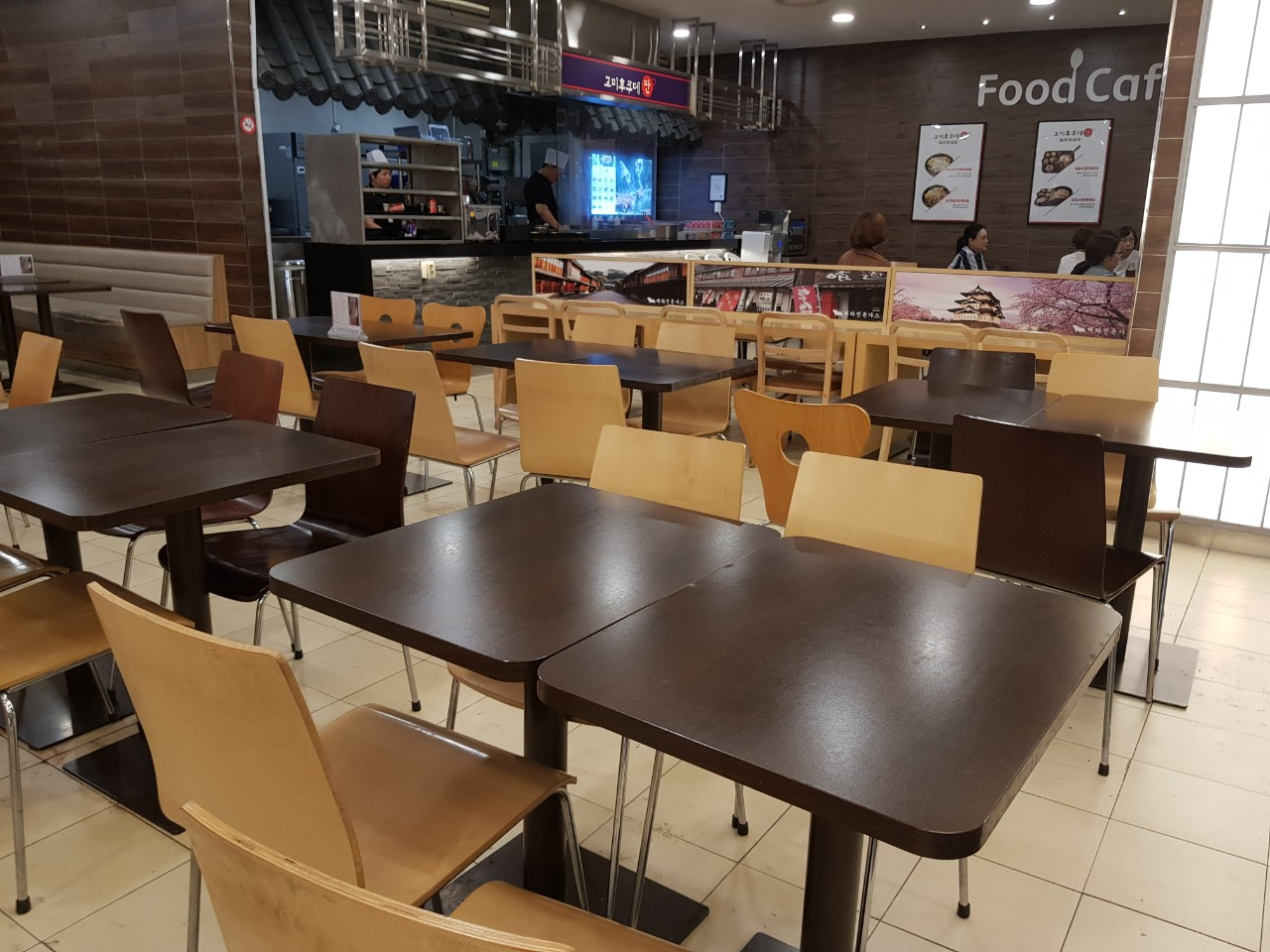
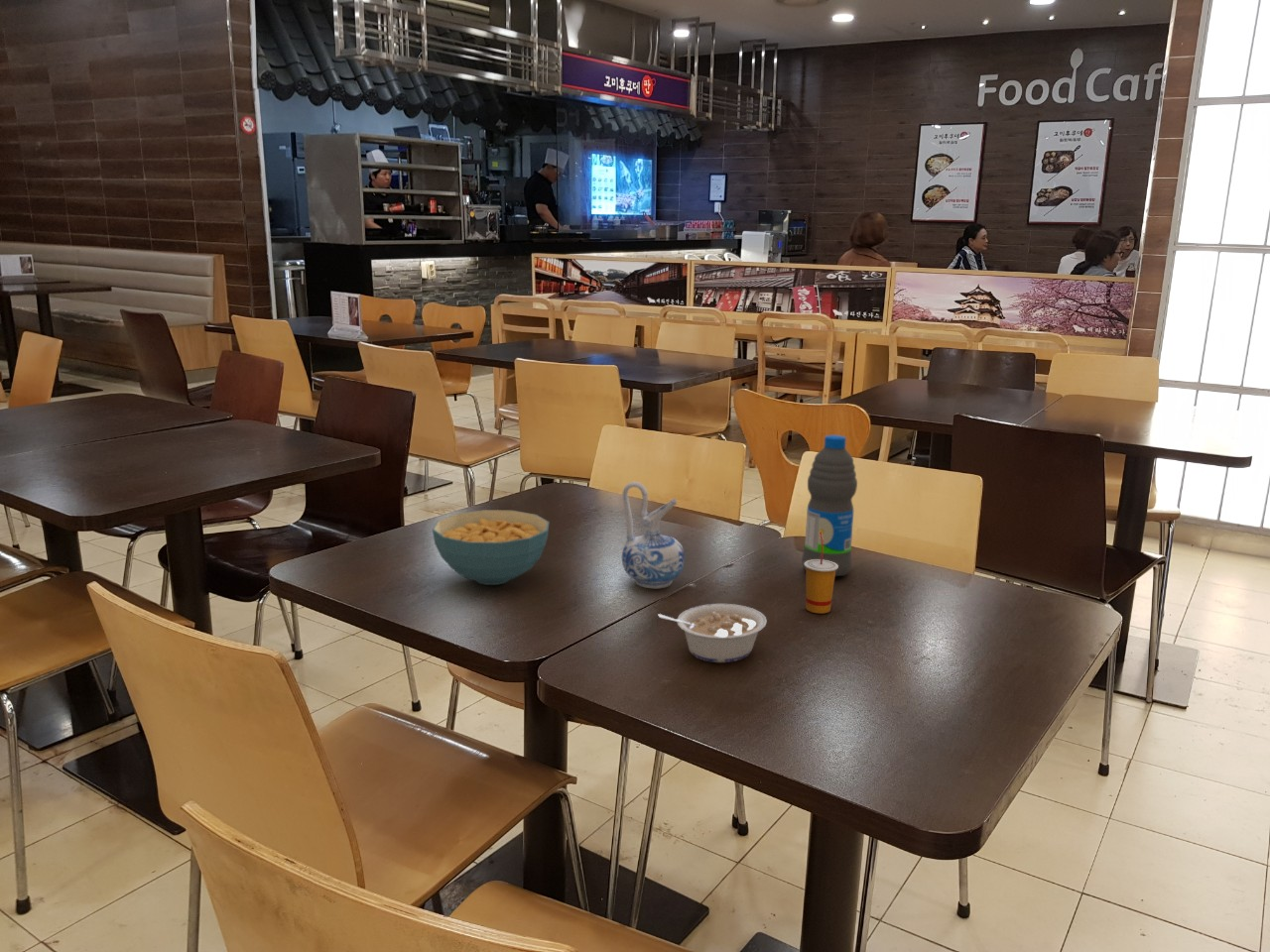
+ water bottle (830, 505)
+ ceramic pitcher (653, 533)
+ drinking cup (821, 571)
+ cereal bowl (492, 552)
+ legume (718, 633)
